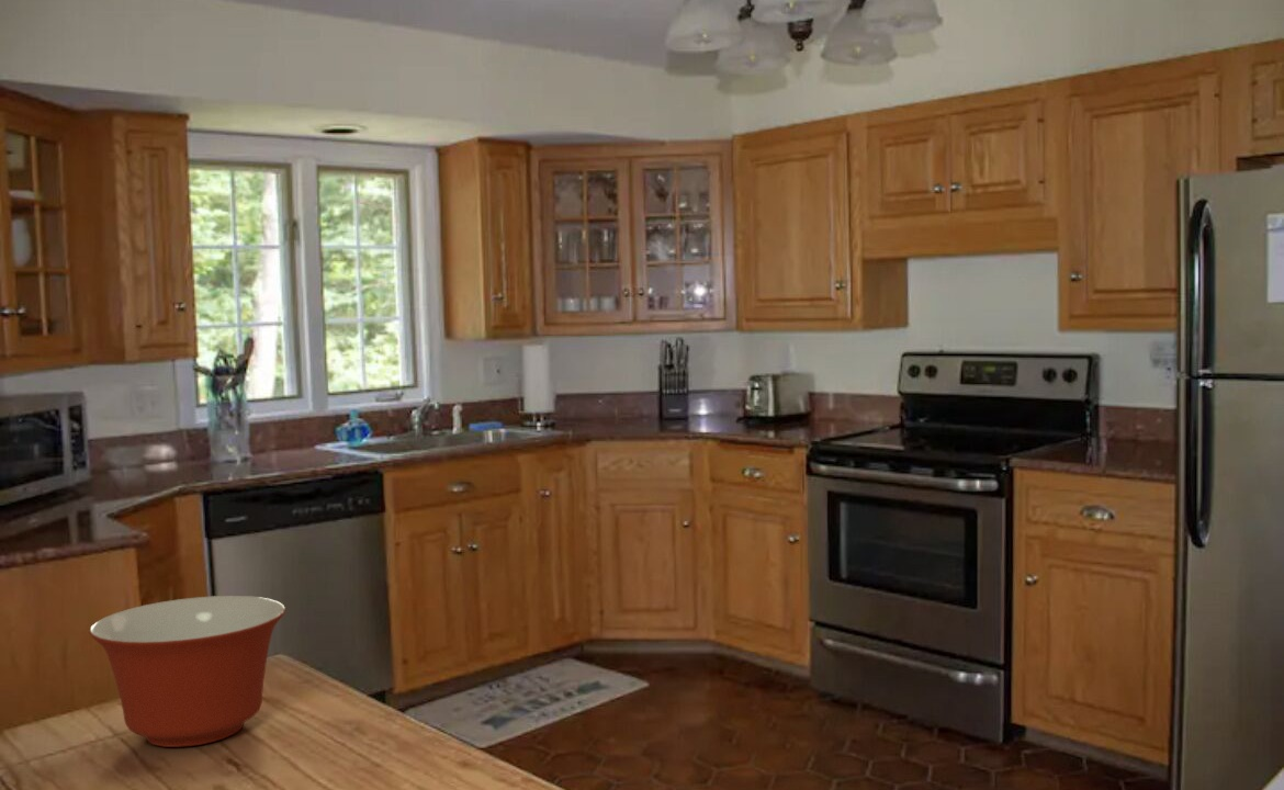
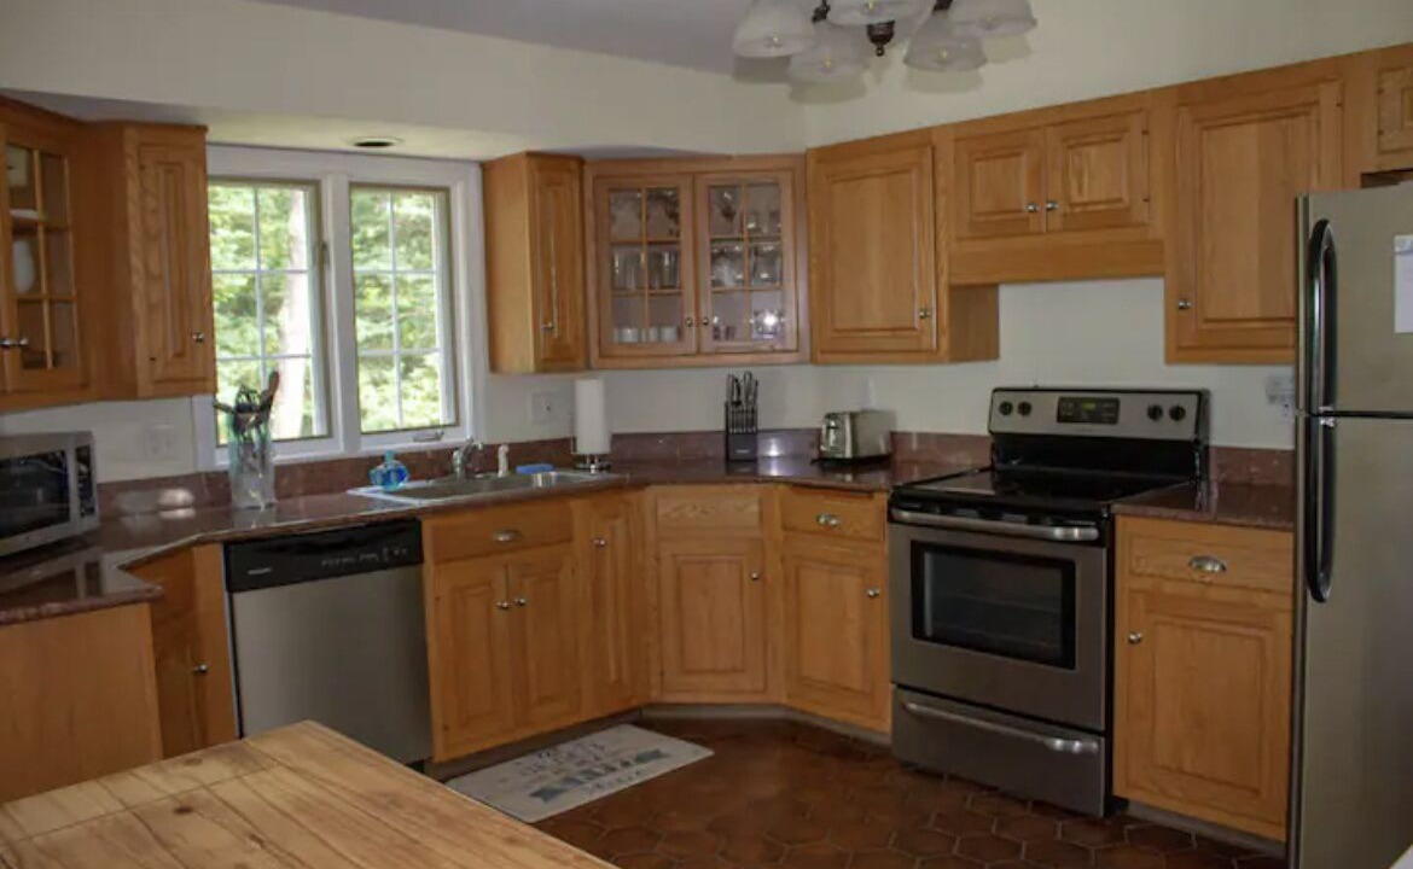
- mixing bowl (192, 674)
